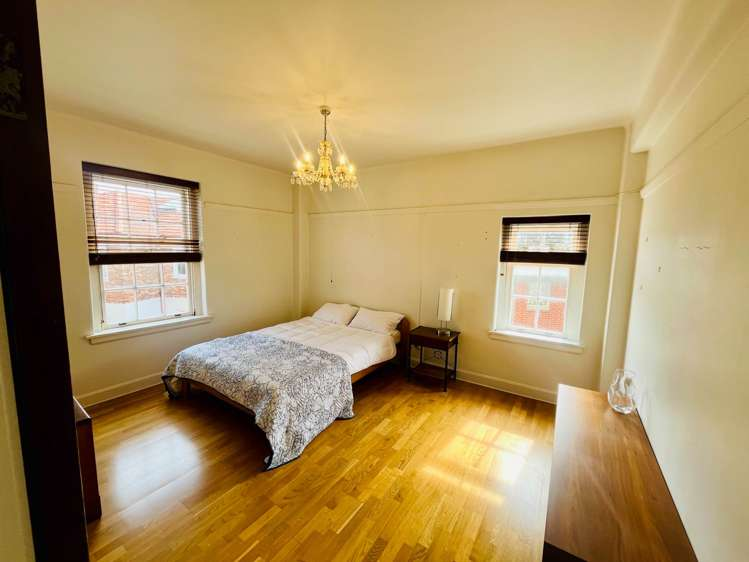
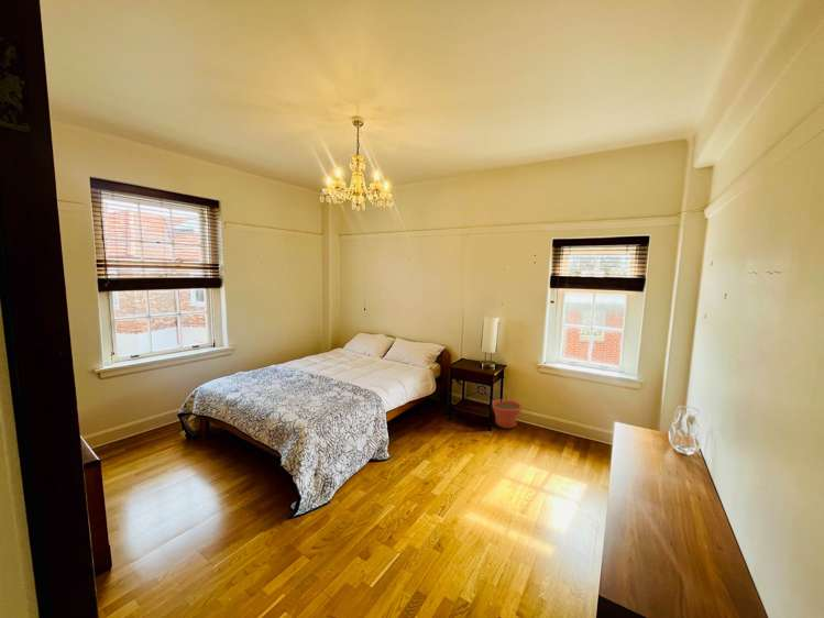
+ plant pot (505, 415)
